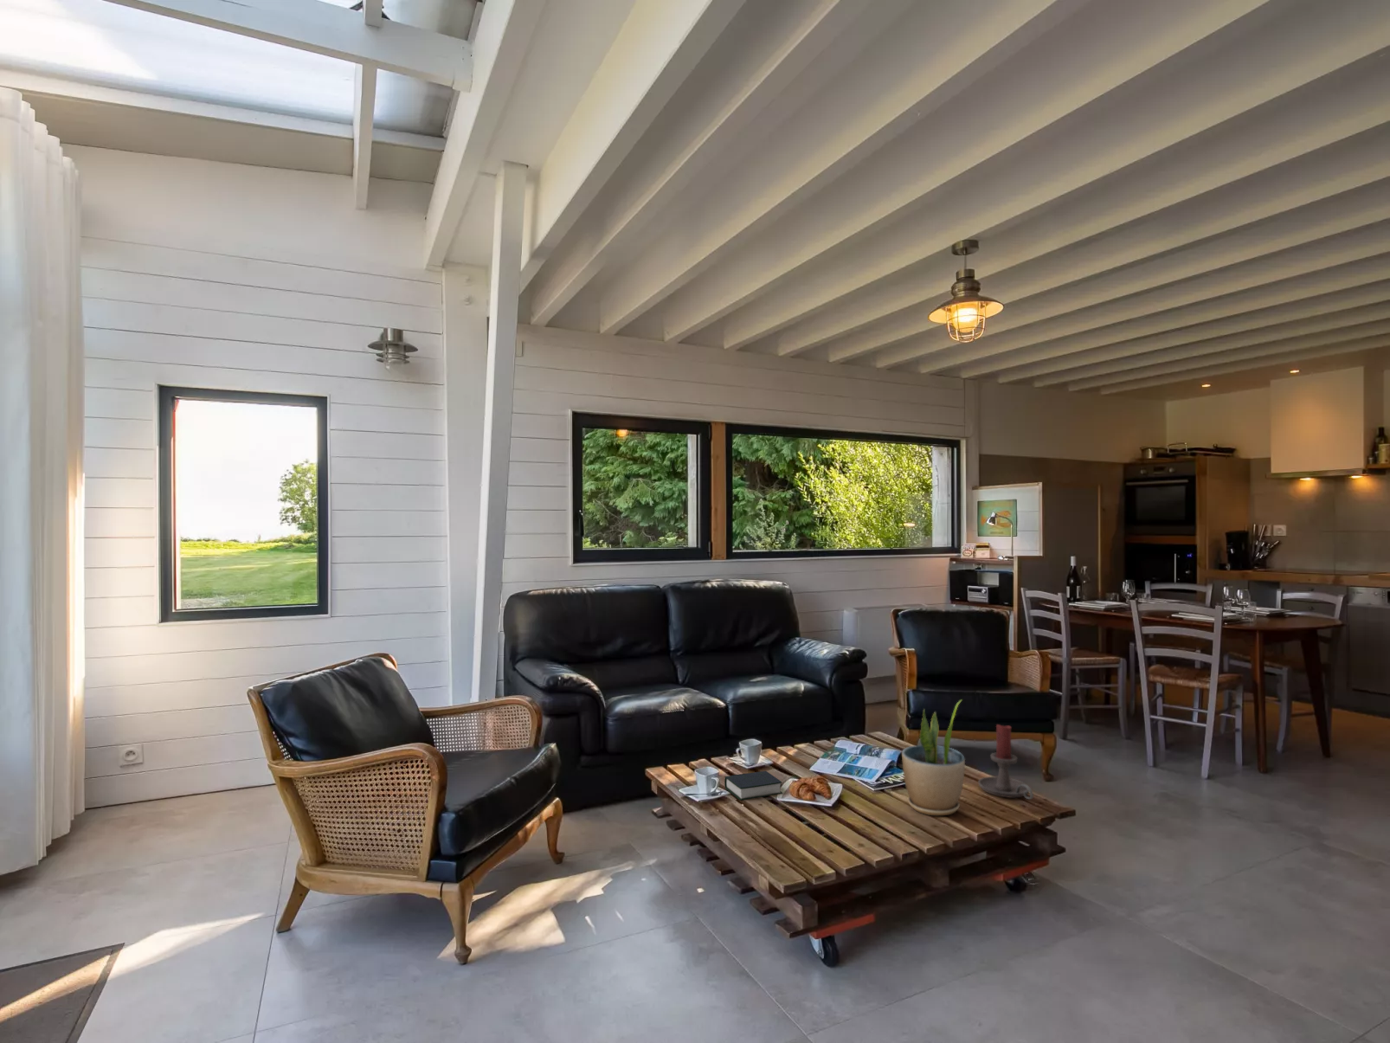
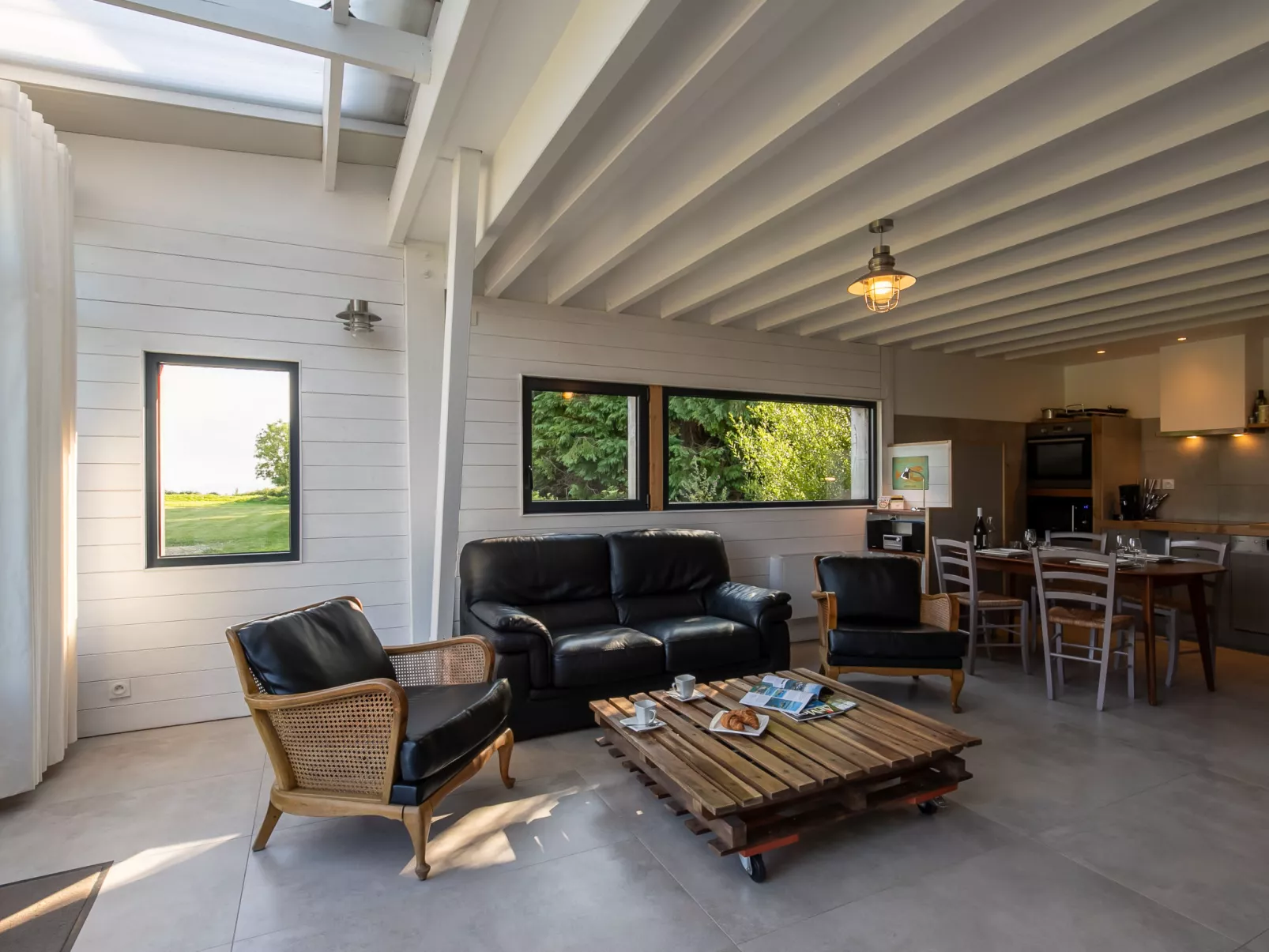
- book (753, 784)
- candle holder (1009, 759)
- potted plant (932, 752)
